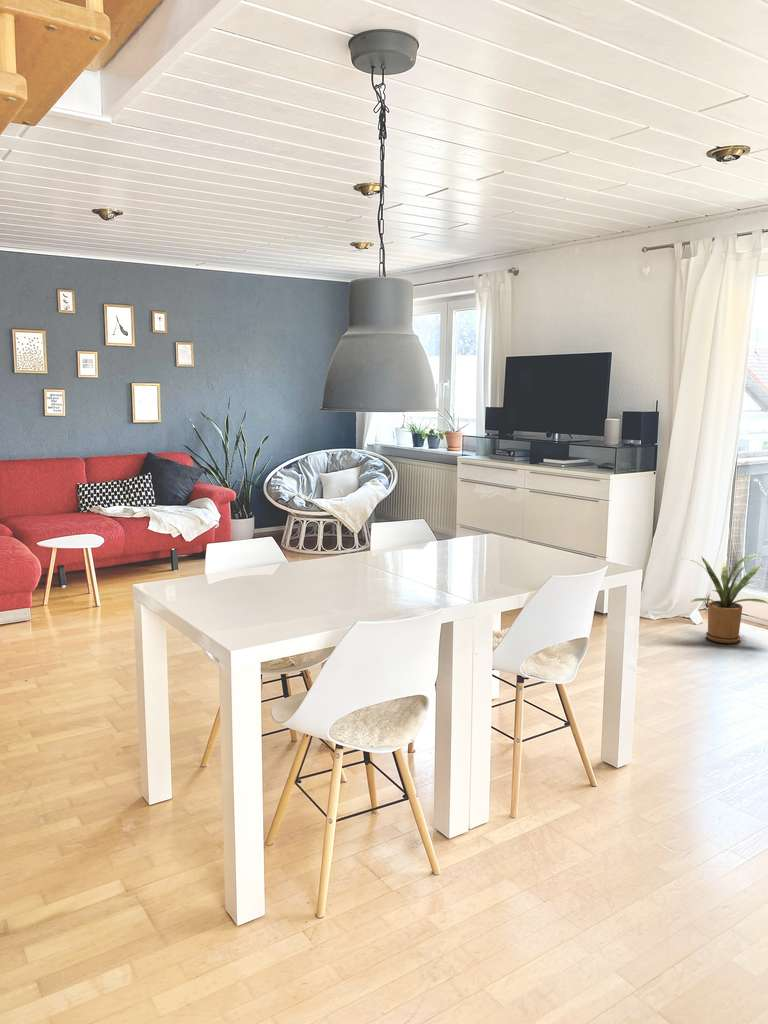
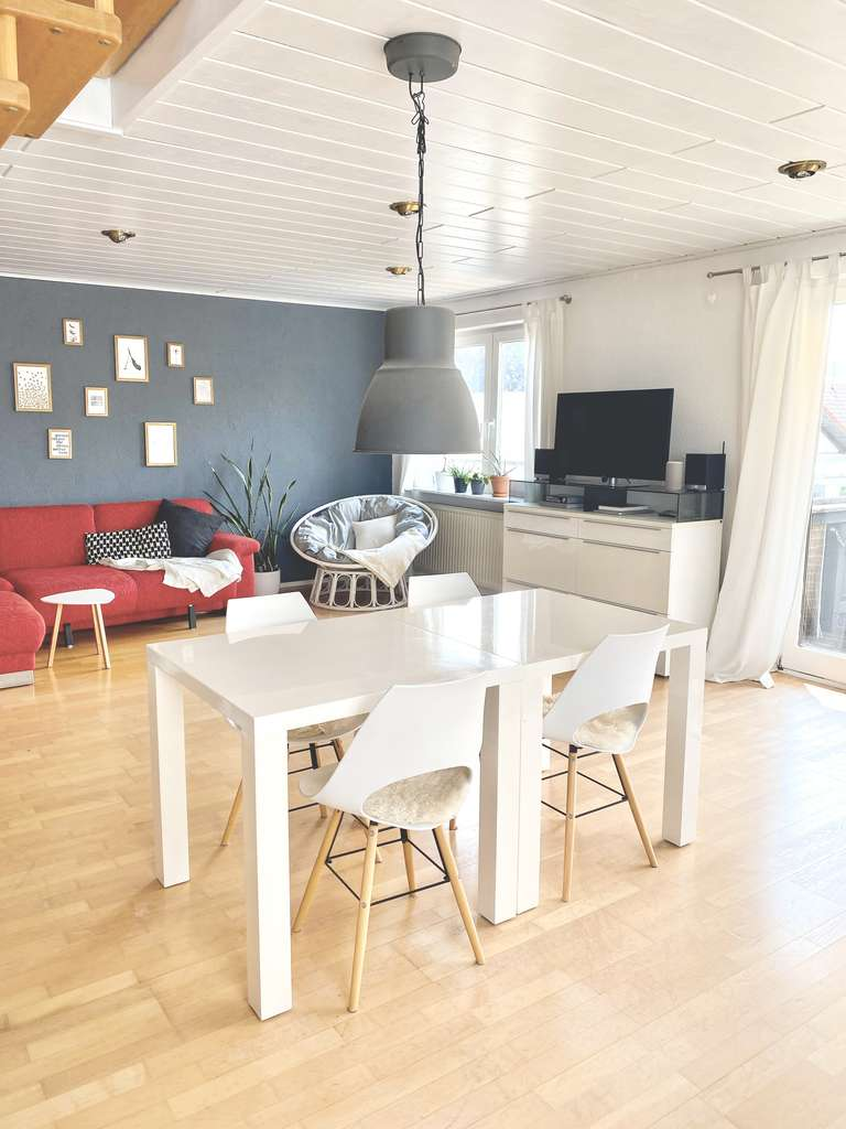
- house plant (726, 594)
